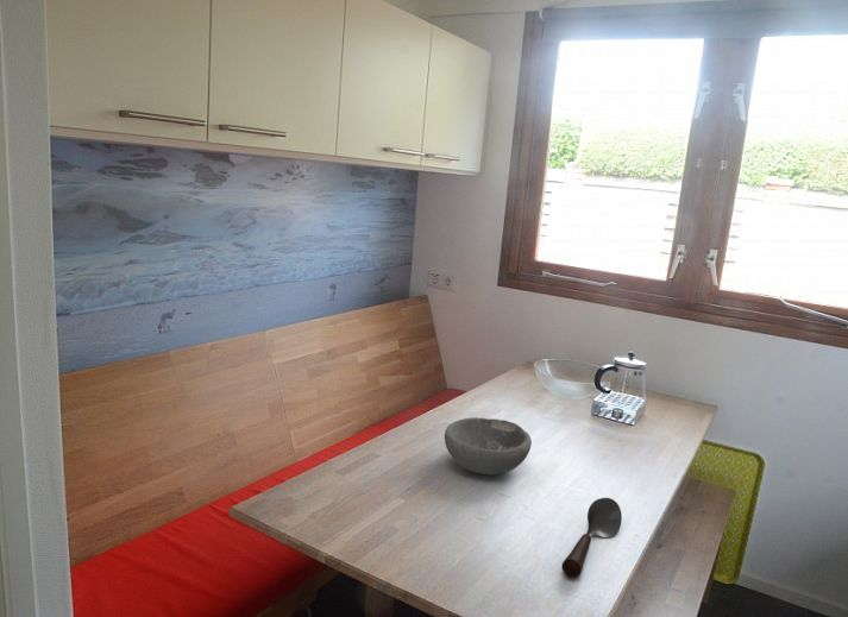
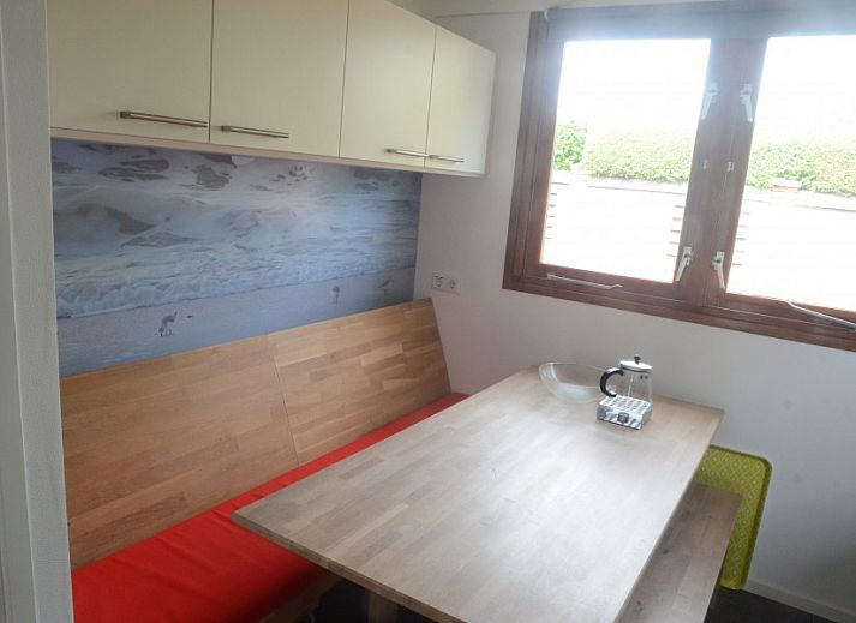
- spoon (595, 534)
- bowl (486, 448)
